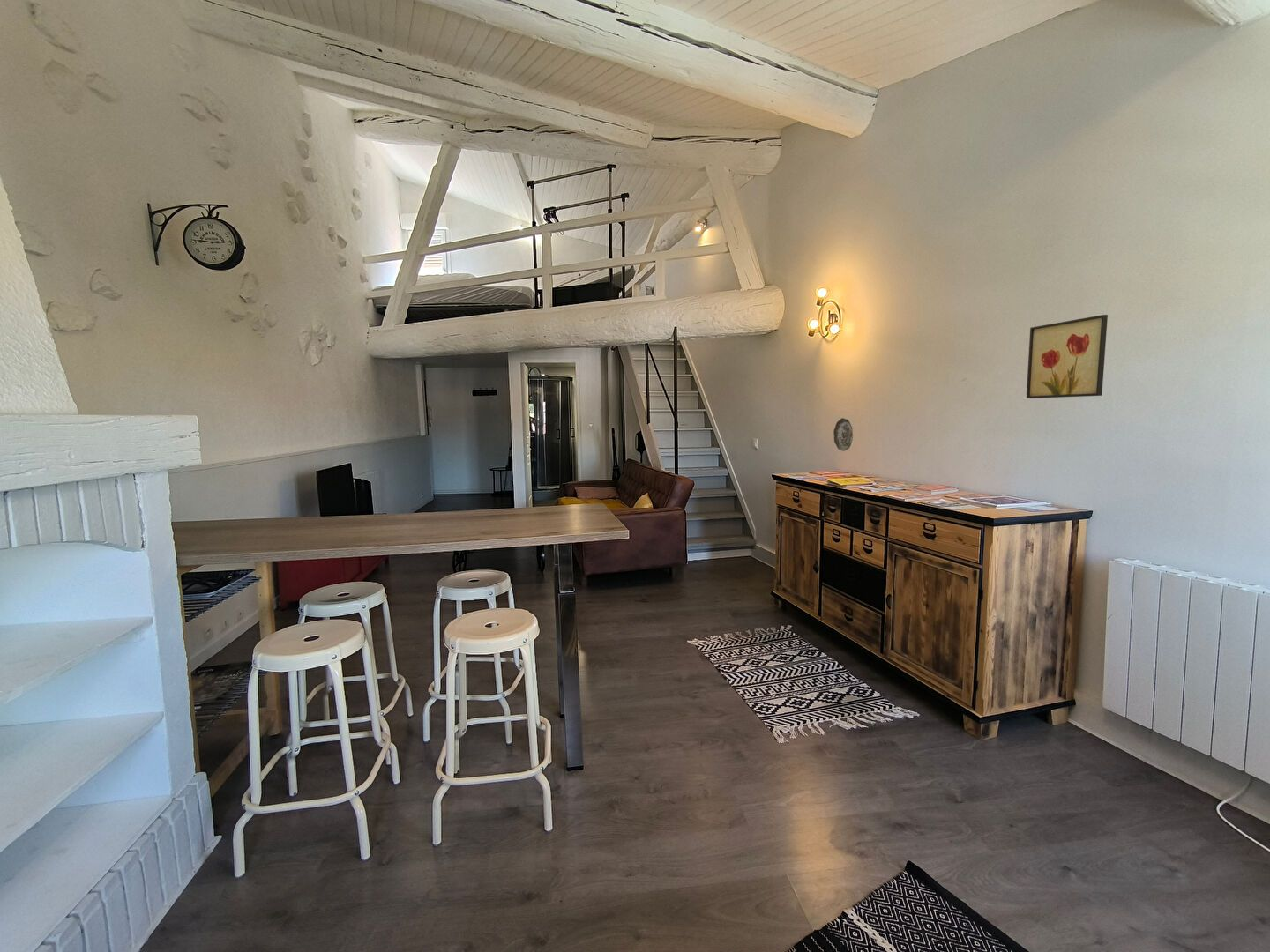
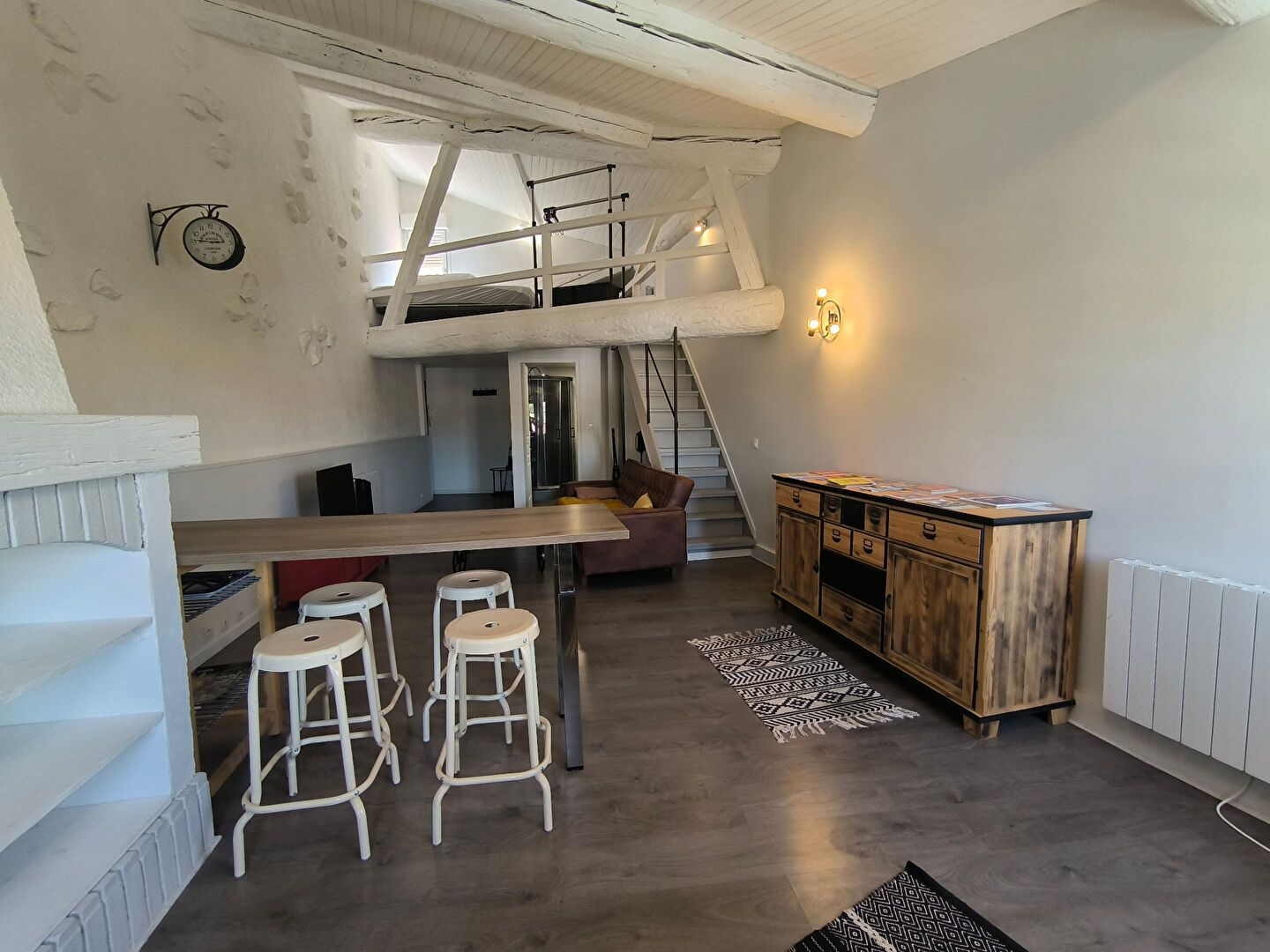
- decorative plate (844, 435)
- wall art (1065, 360)
